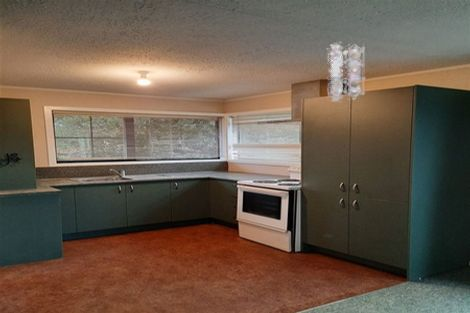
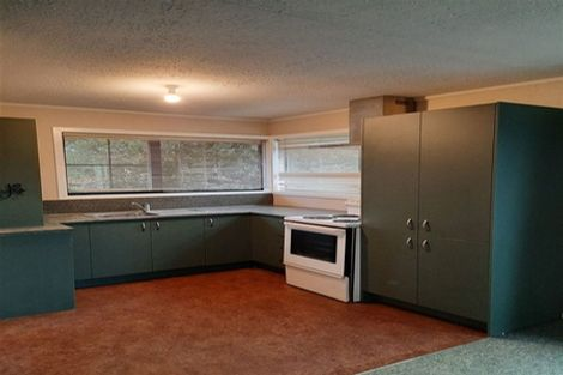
- ceiling light (345, 71)
